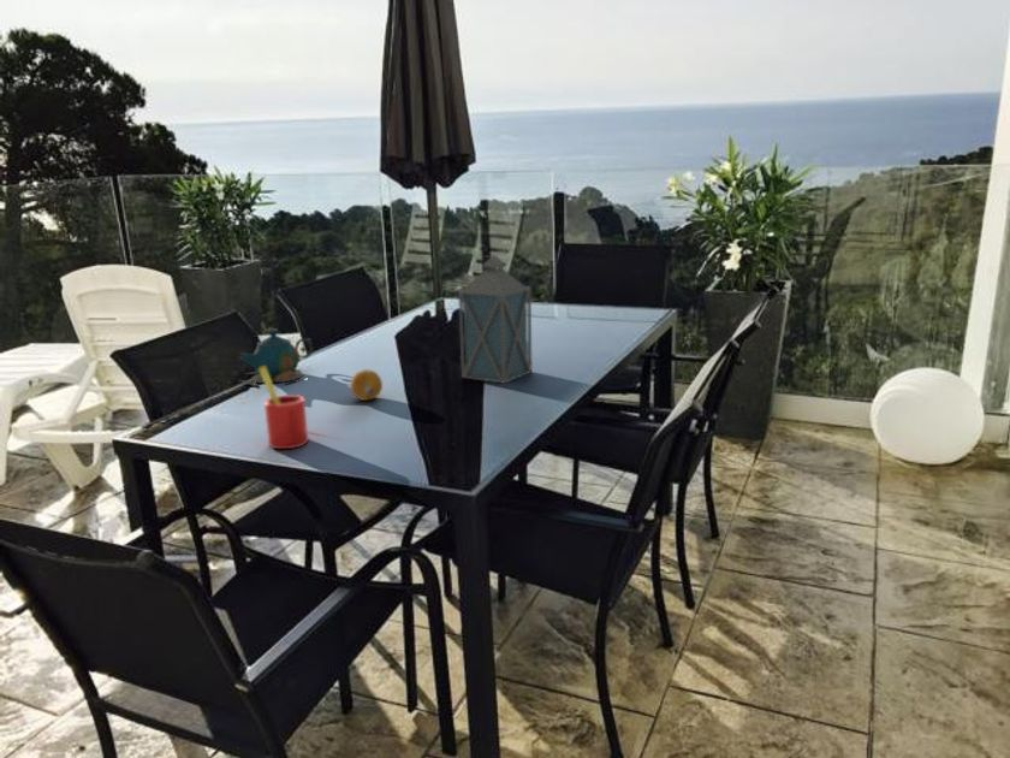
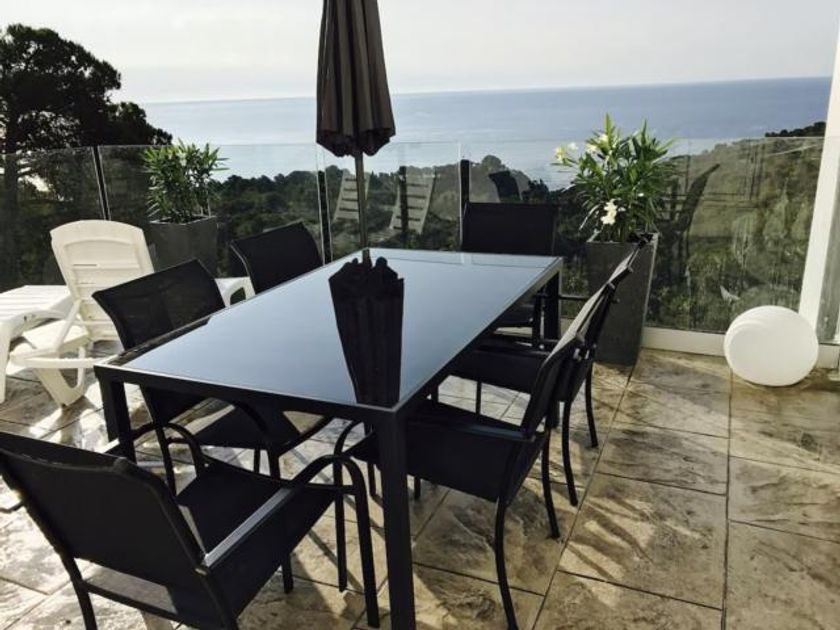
- teapot (278, 353)
- lantern (495, 315)
- straw (281, 405)
- fruit (366, 385)
